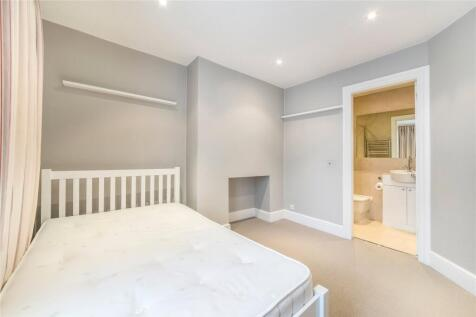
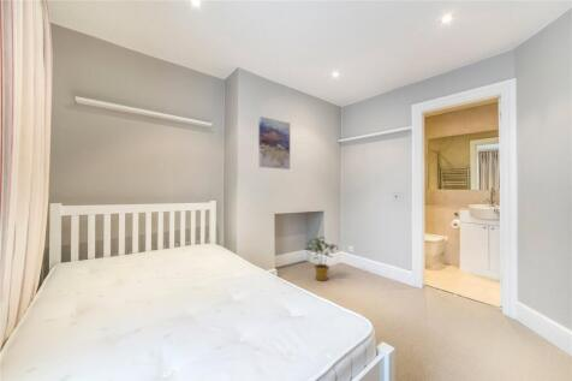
+ wall art (274, 143)
+ house plant (317, 256)
